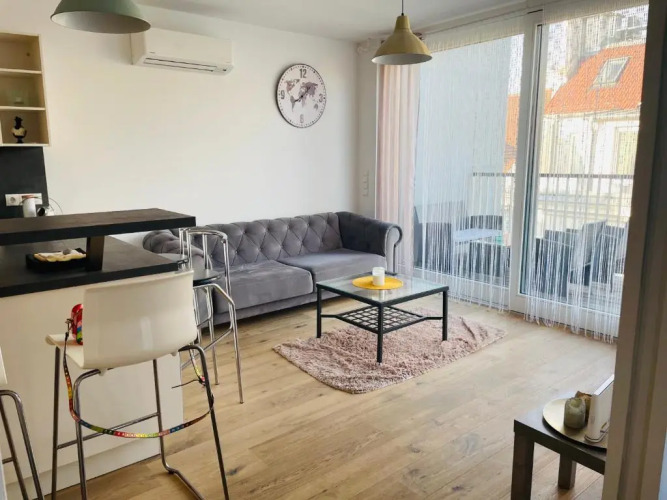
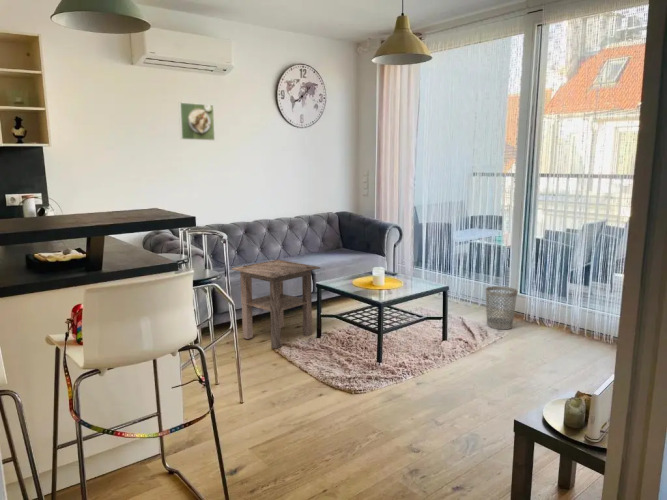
+ wastebasket (500, 308)
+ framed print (197, 122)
+ side table (276, 301)
